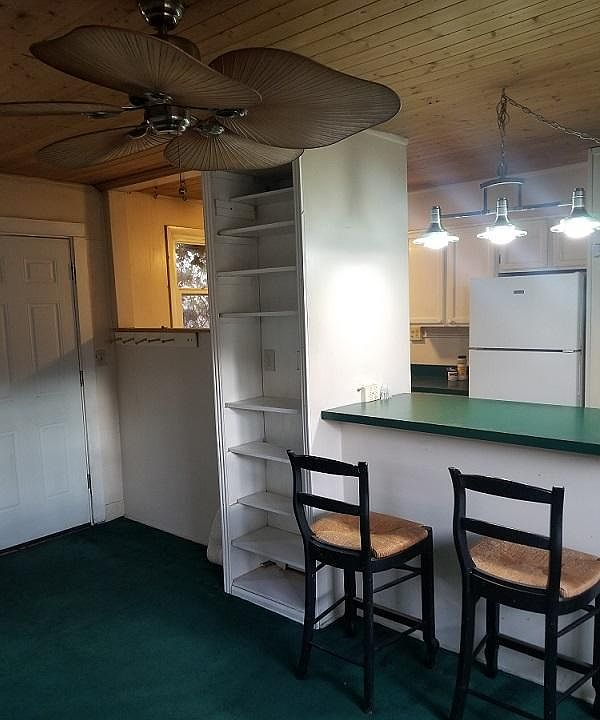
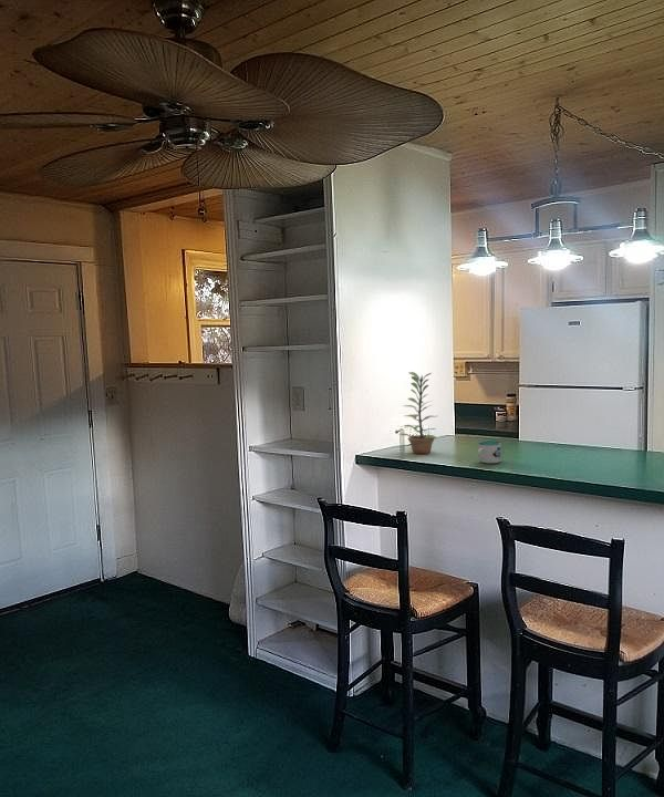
+ mug (488, 452)
+ plant (418, 412)
